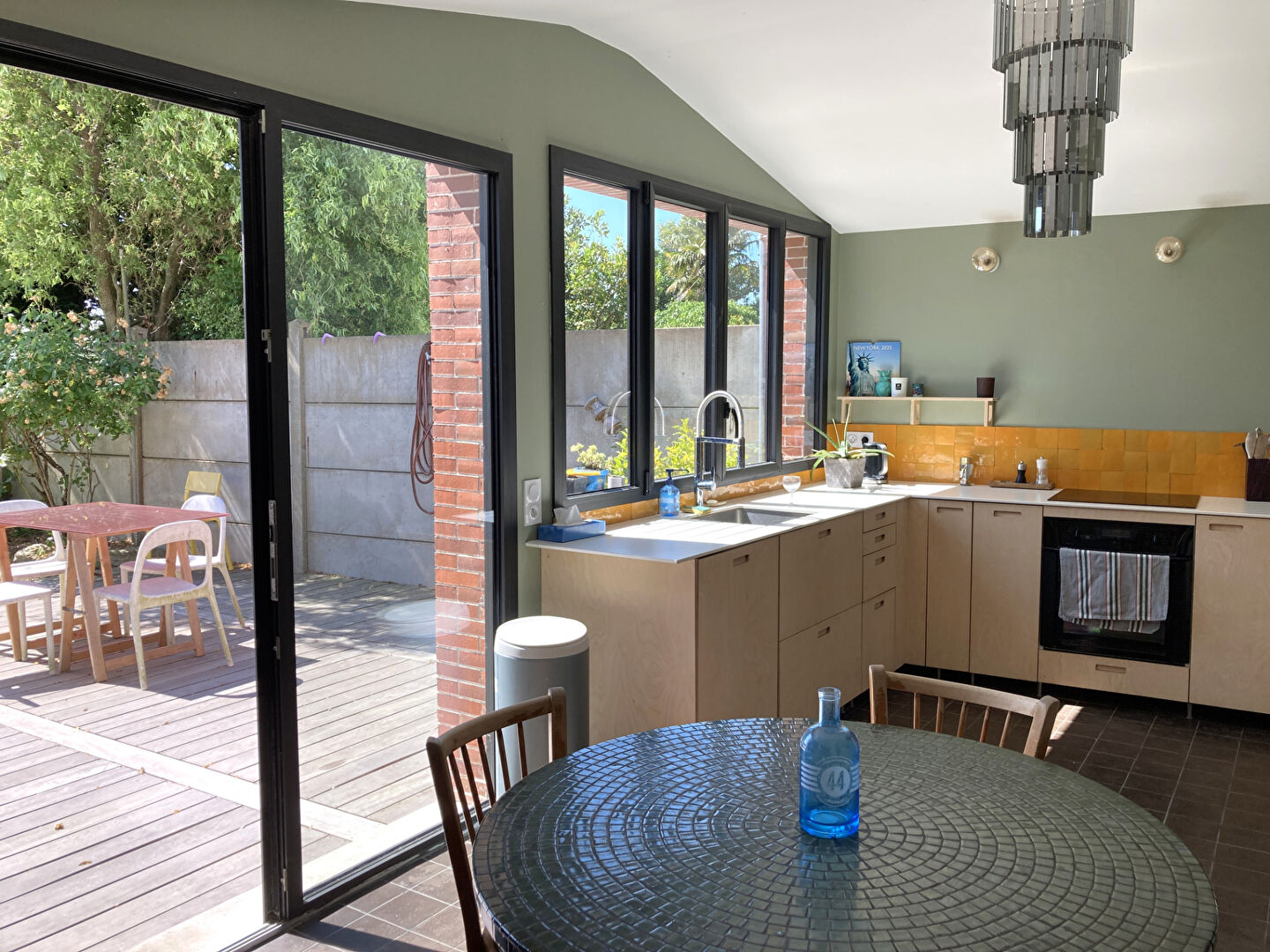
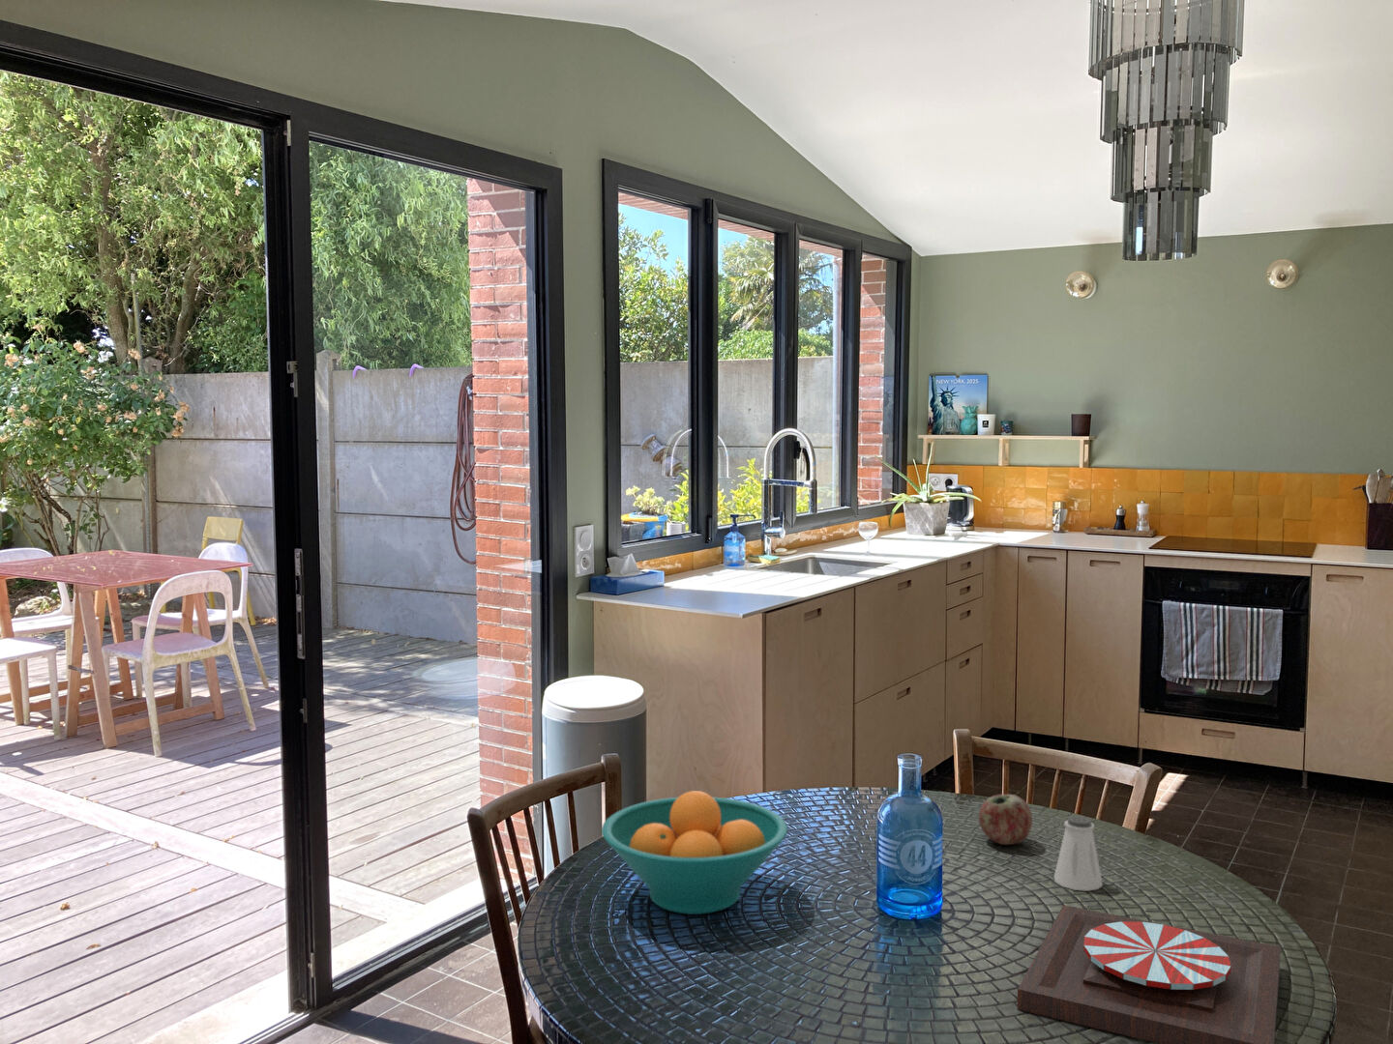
+ apple (1004, 819)
+ saltshaker (1078, 850)
+ fruit bowl (694, 844)
+ plate (1153, 969)
